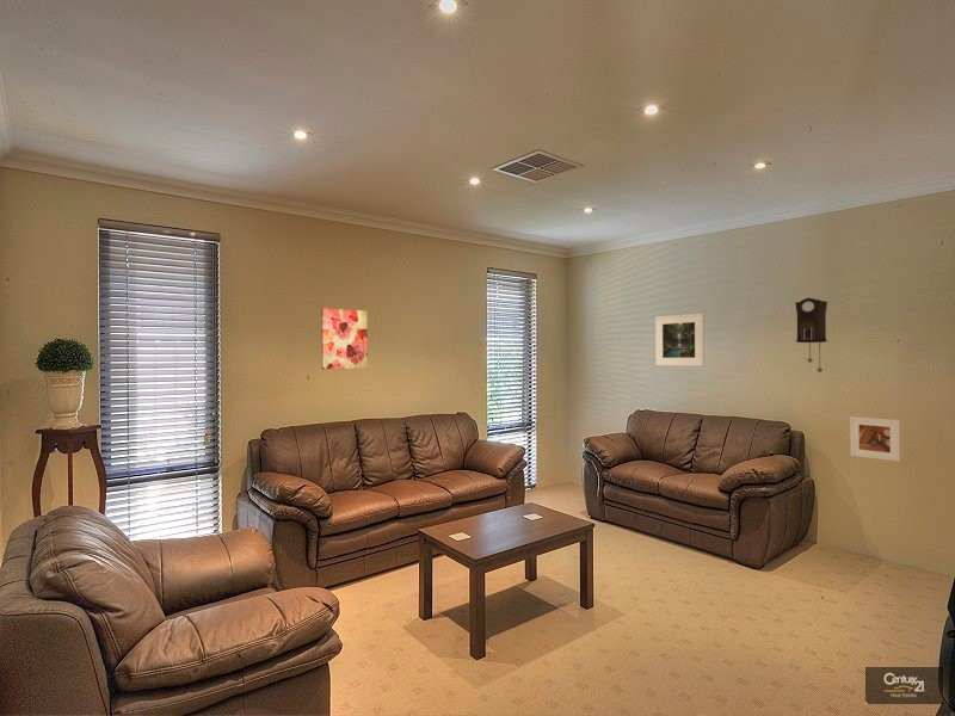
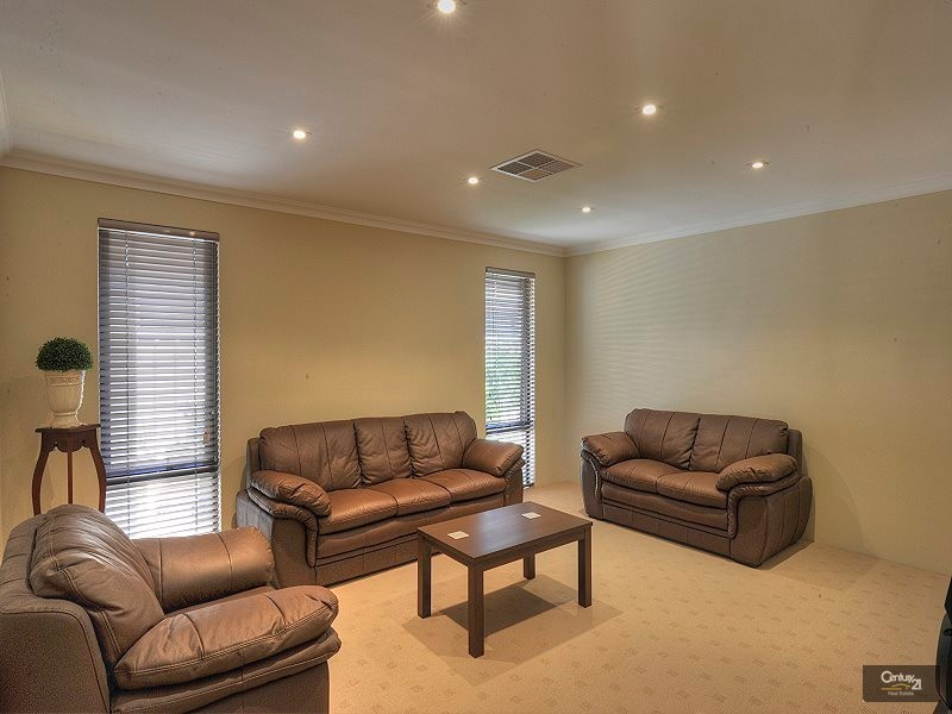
- pendulum clock (811, 335)
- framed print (874, 438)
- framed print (678, 340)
- wall art (345, 339)
